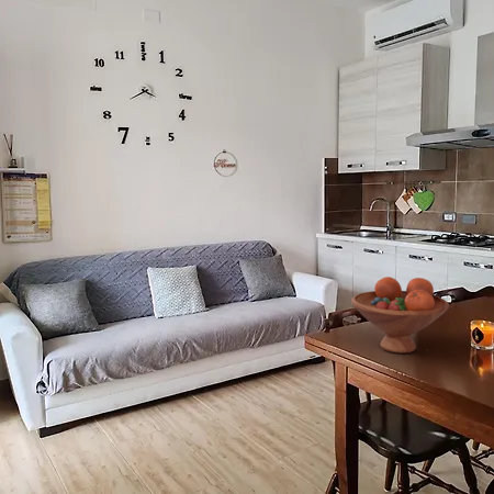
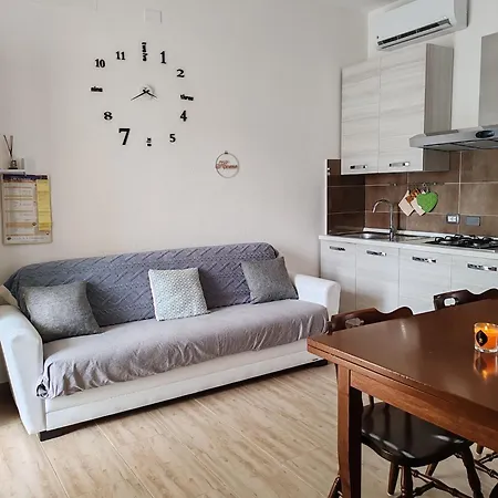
- fruit bowl (398, 315)
